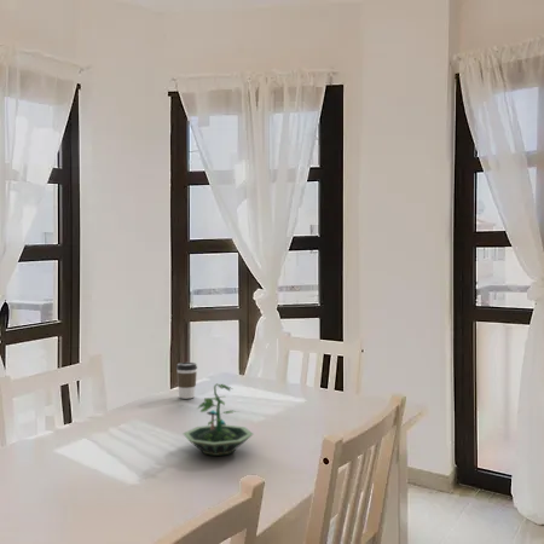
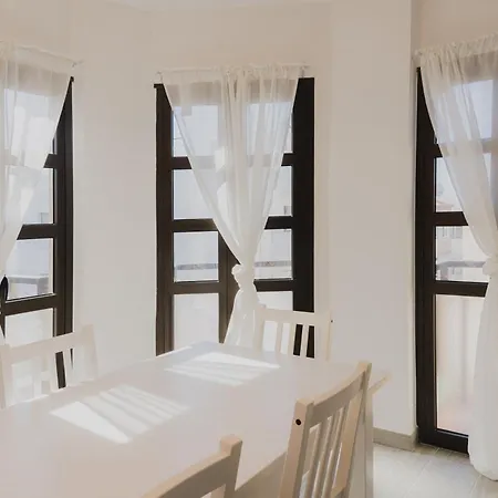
- terrarium (218, 397)
- coffee cup (186, 380)
